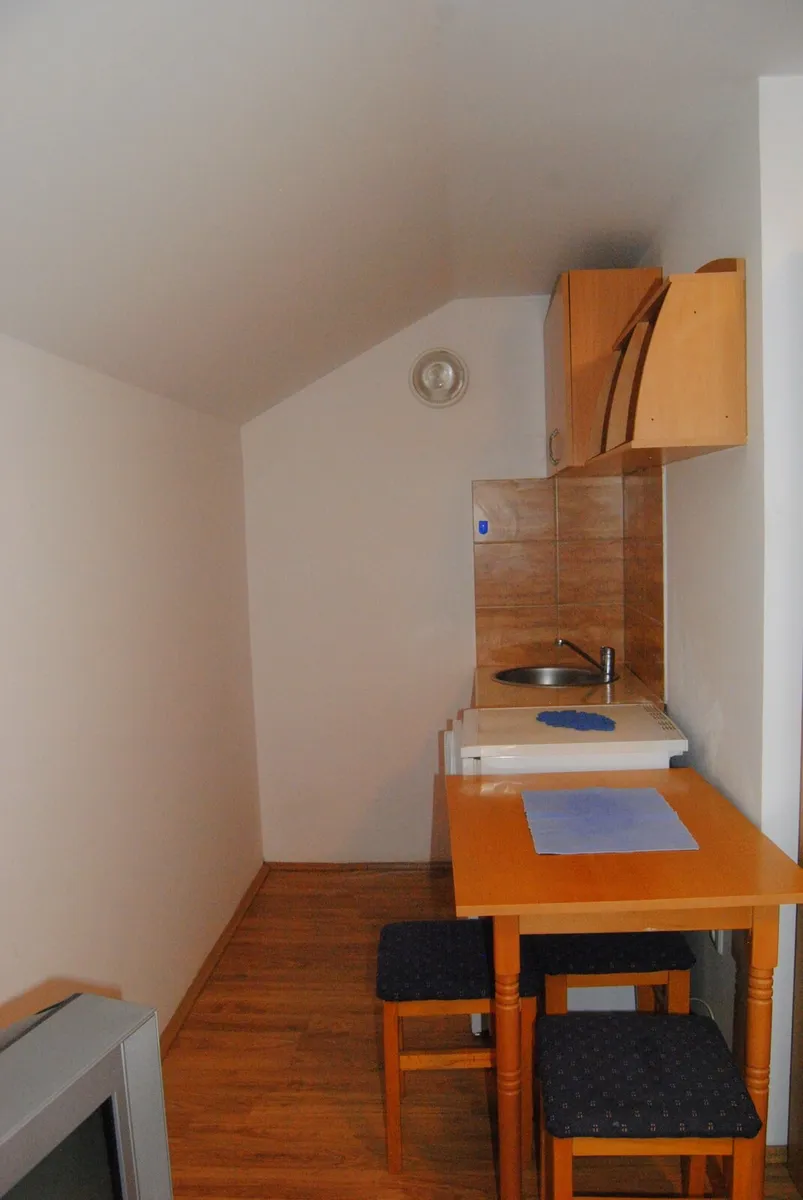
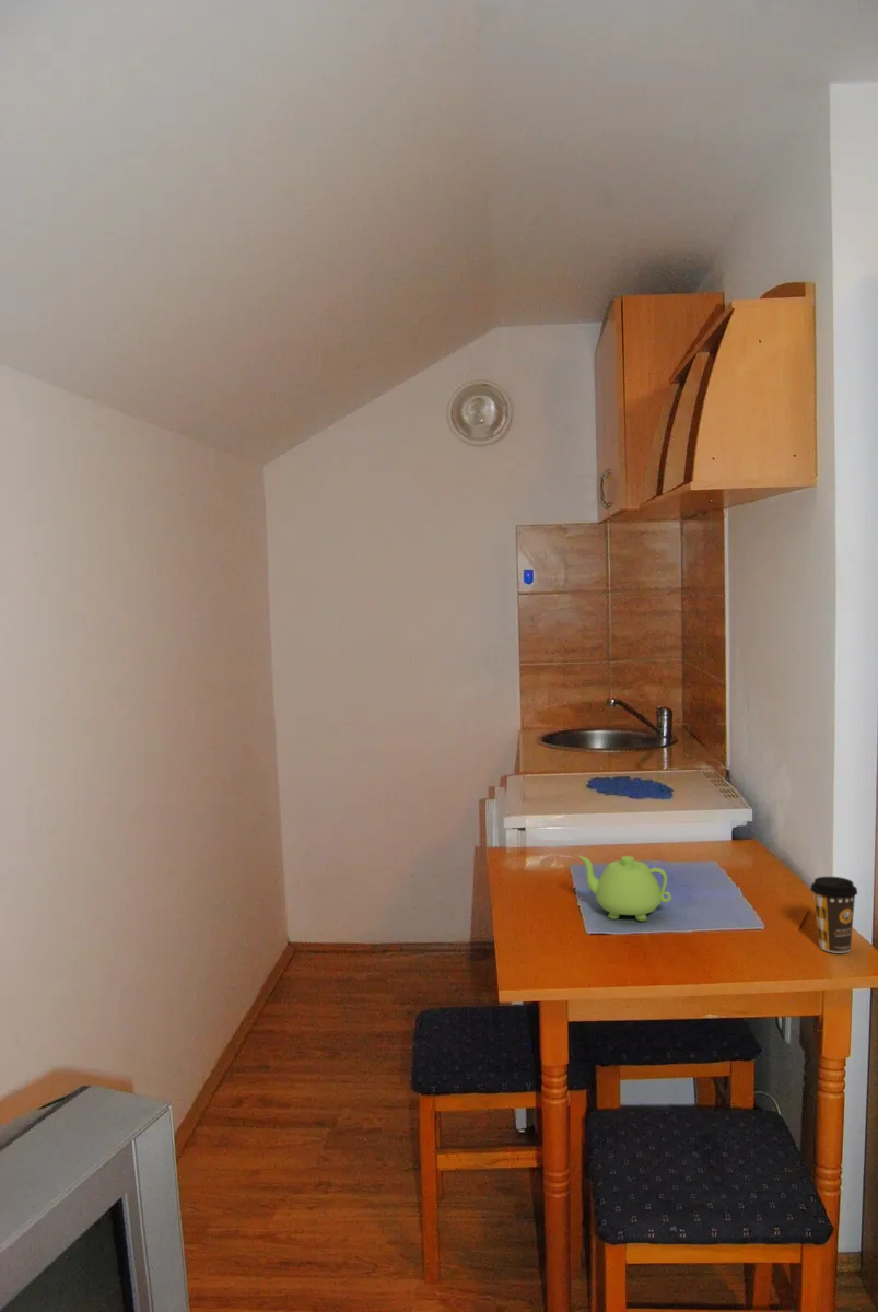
+ coffee cup (834, 914)
+ teapot (623, 885)
